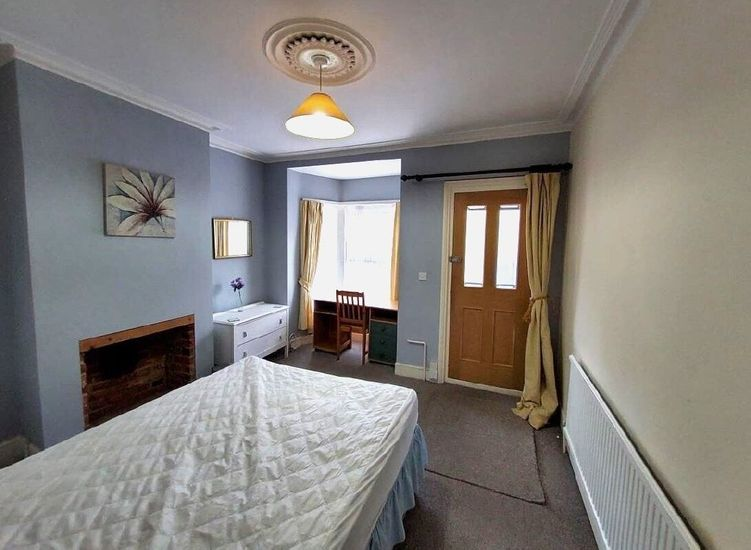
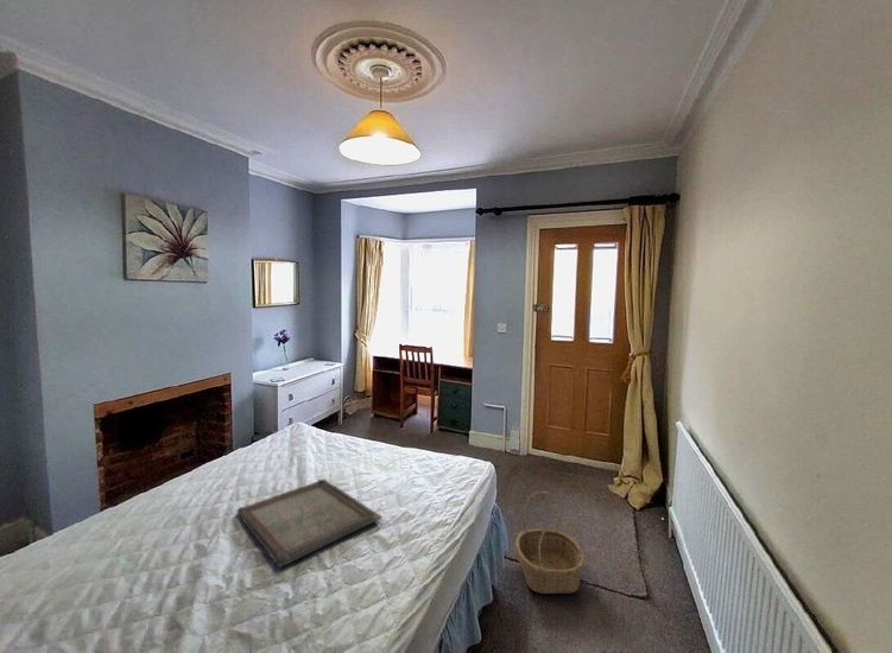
+ basket (549, 540)
+ serving tray (308, 513)
